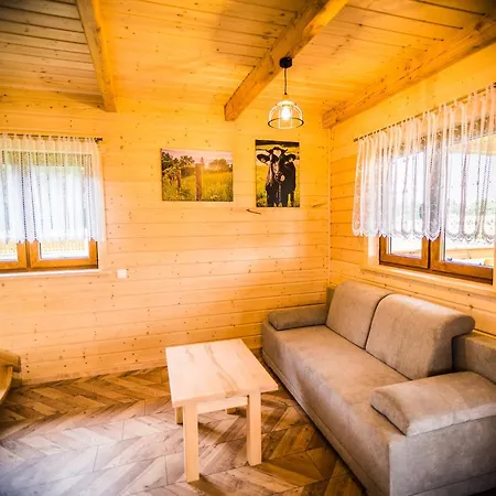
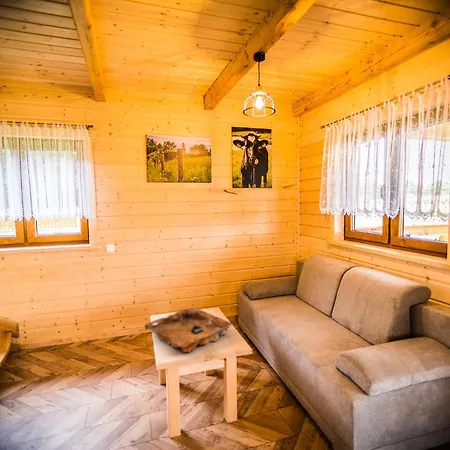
+ decorative tray (188, 327)
